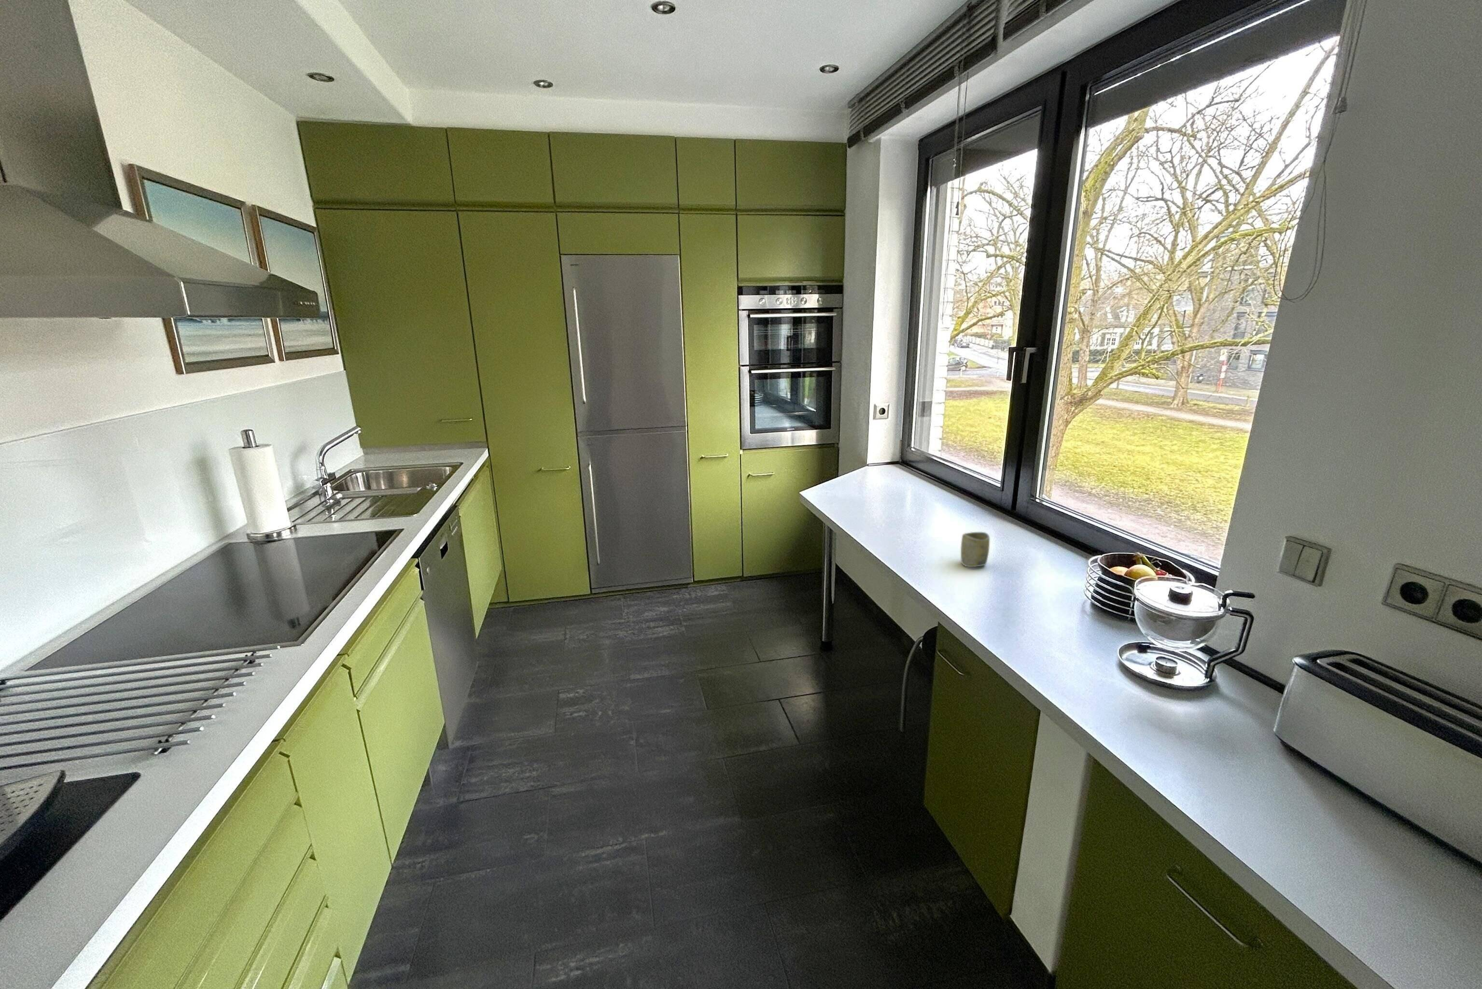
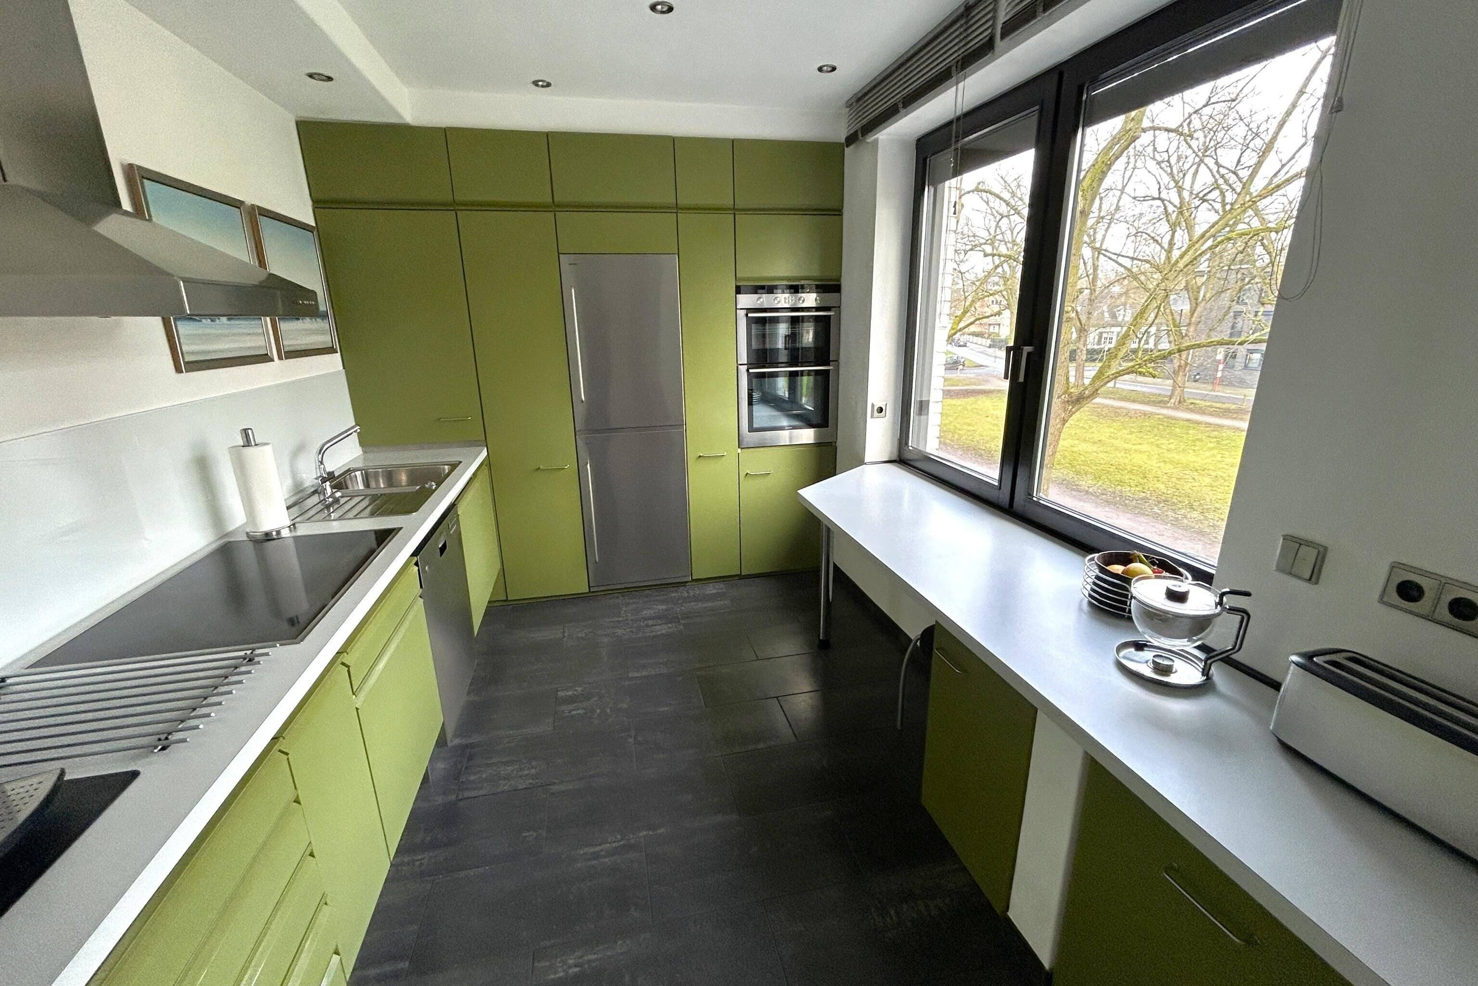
- cup (974, 549)
